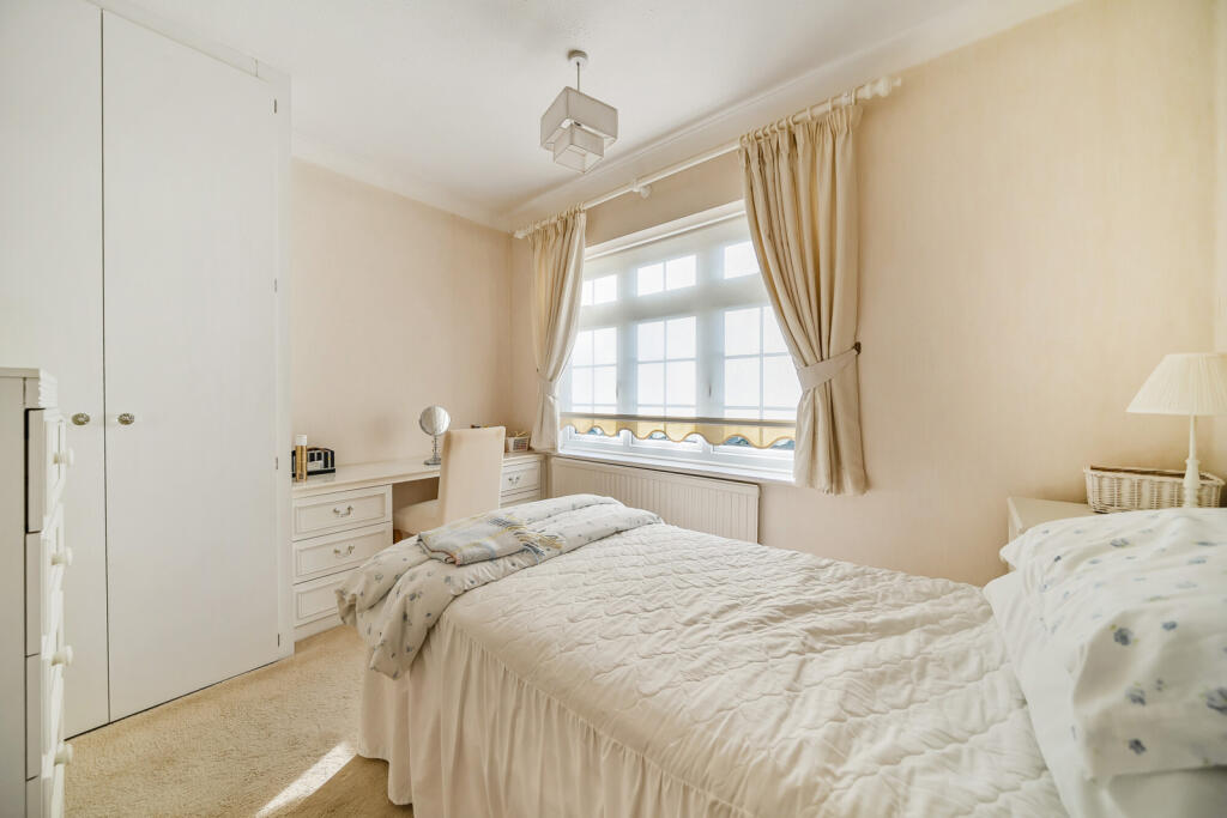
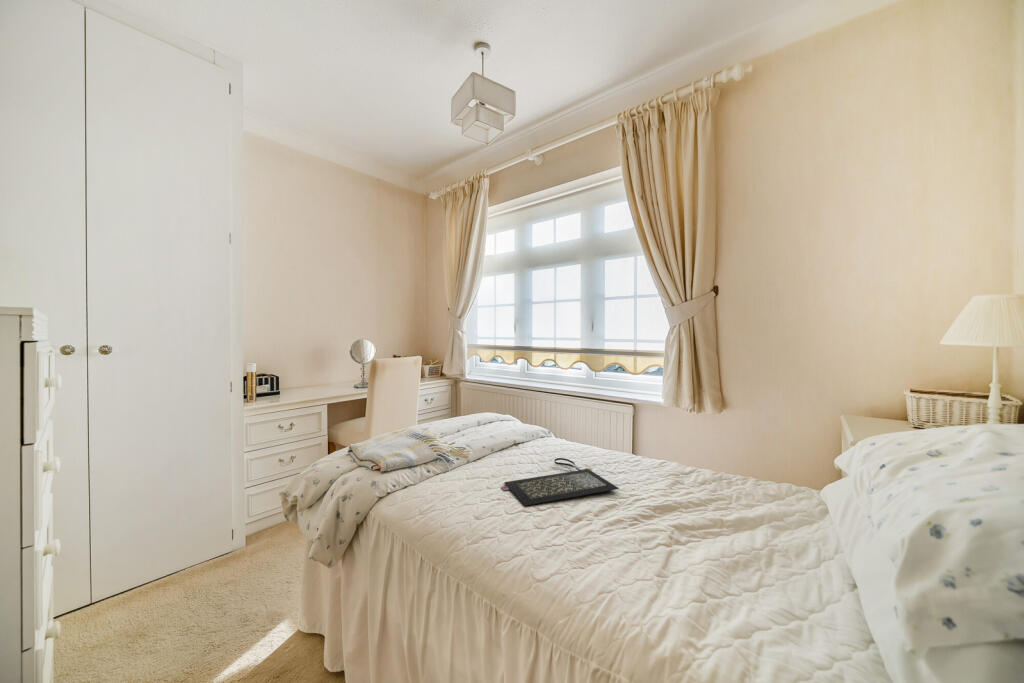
+ clutch bag (563, 483)
